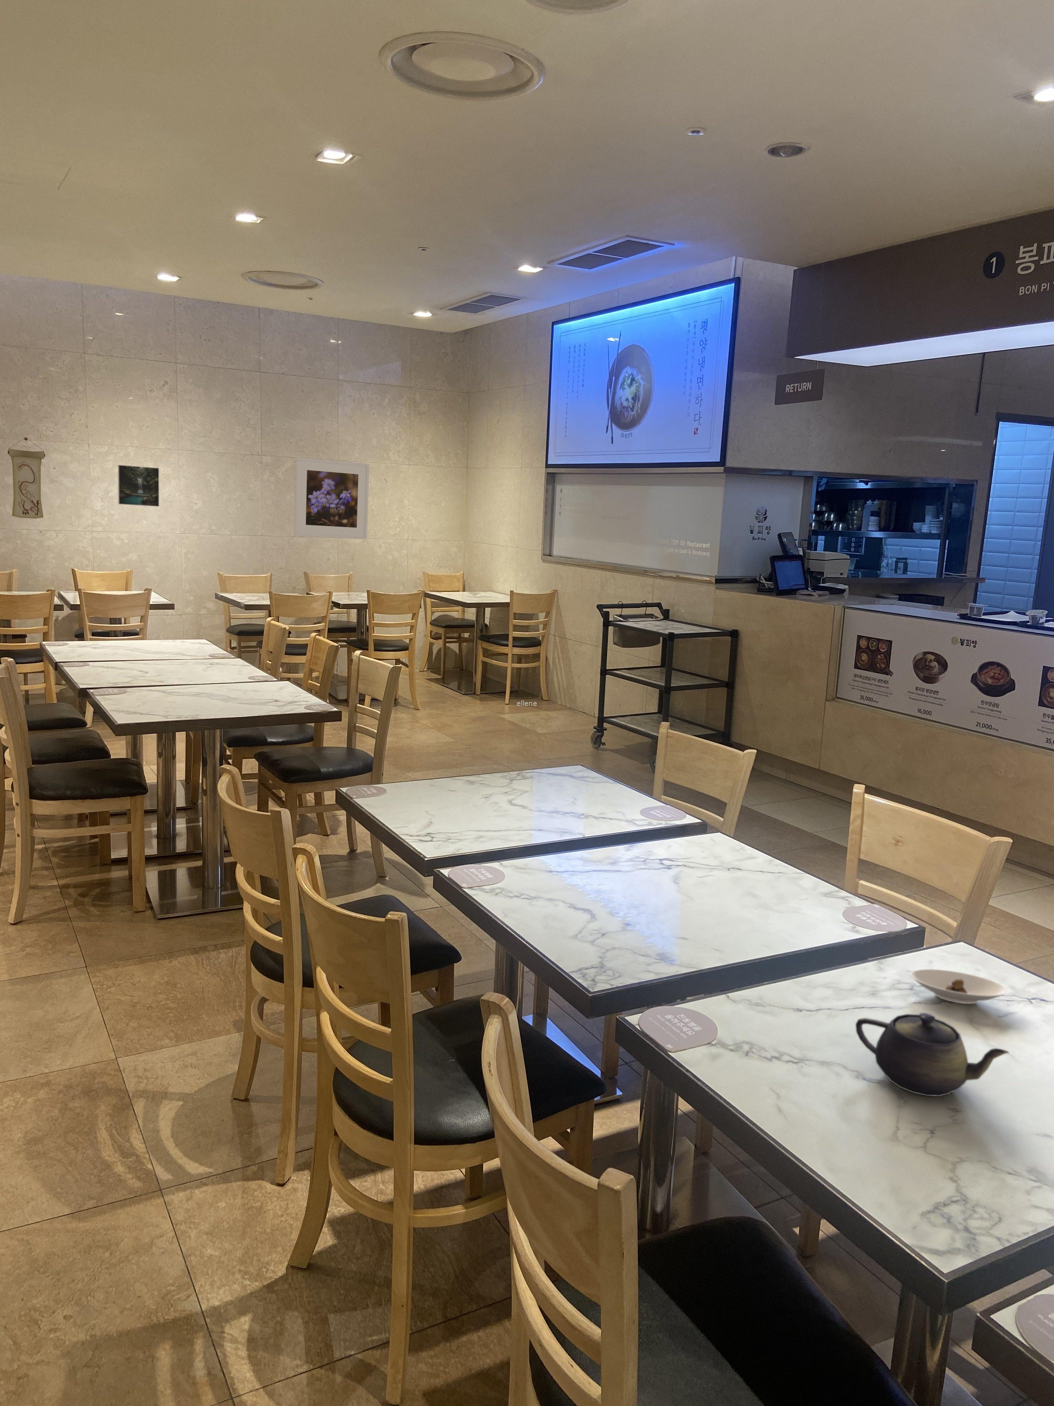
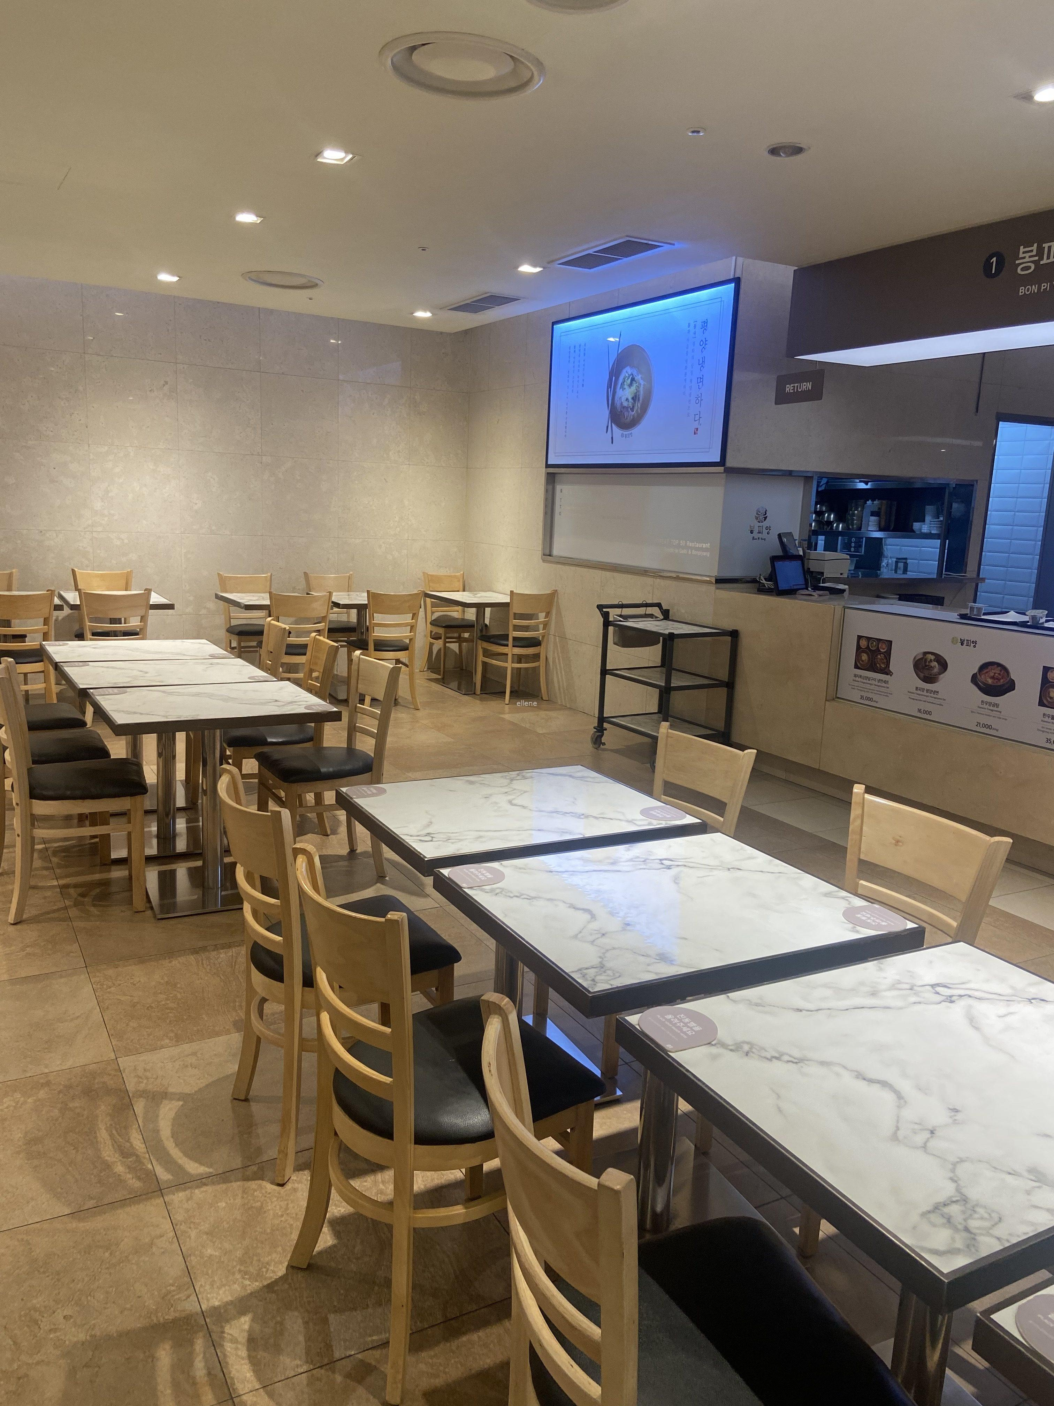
- saucer (957, 988)
- teapot (928, 1050)
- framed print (332, 499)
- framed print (138, 486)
- wall scroll (27, 478)
